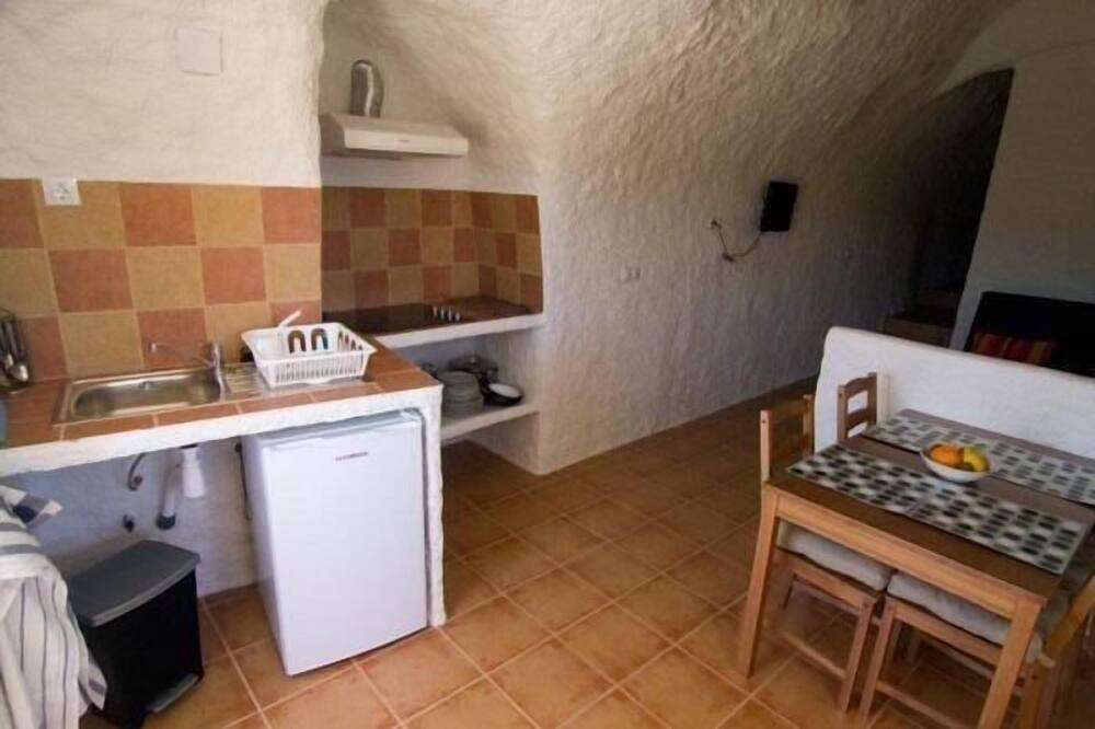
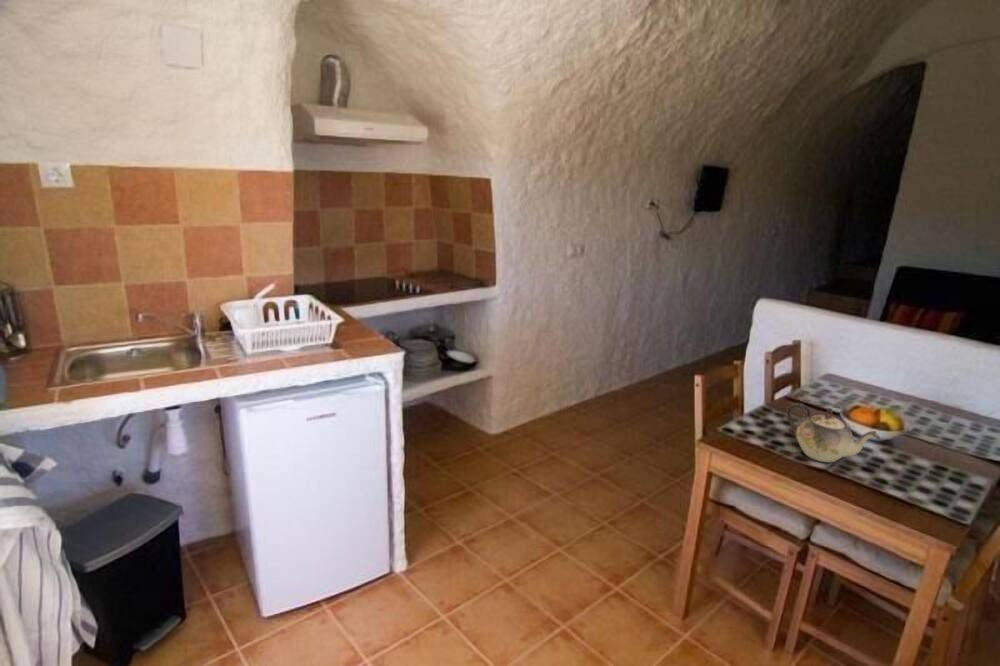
+ teapot (829, 433)
